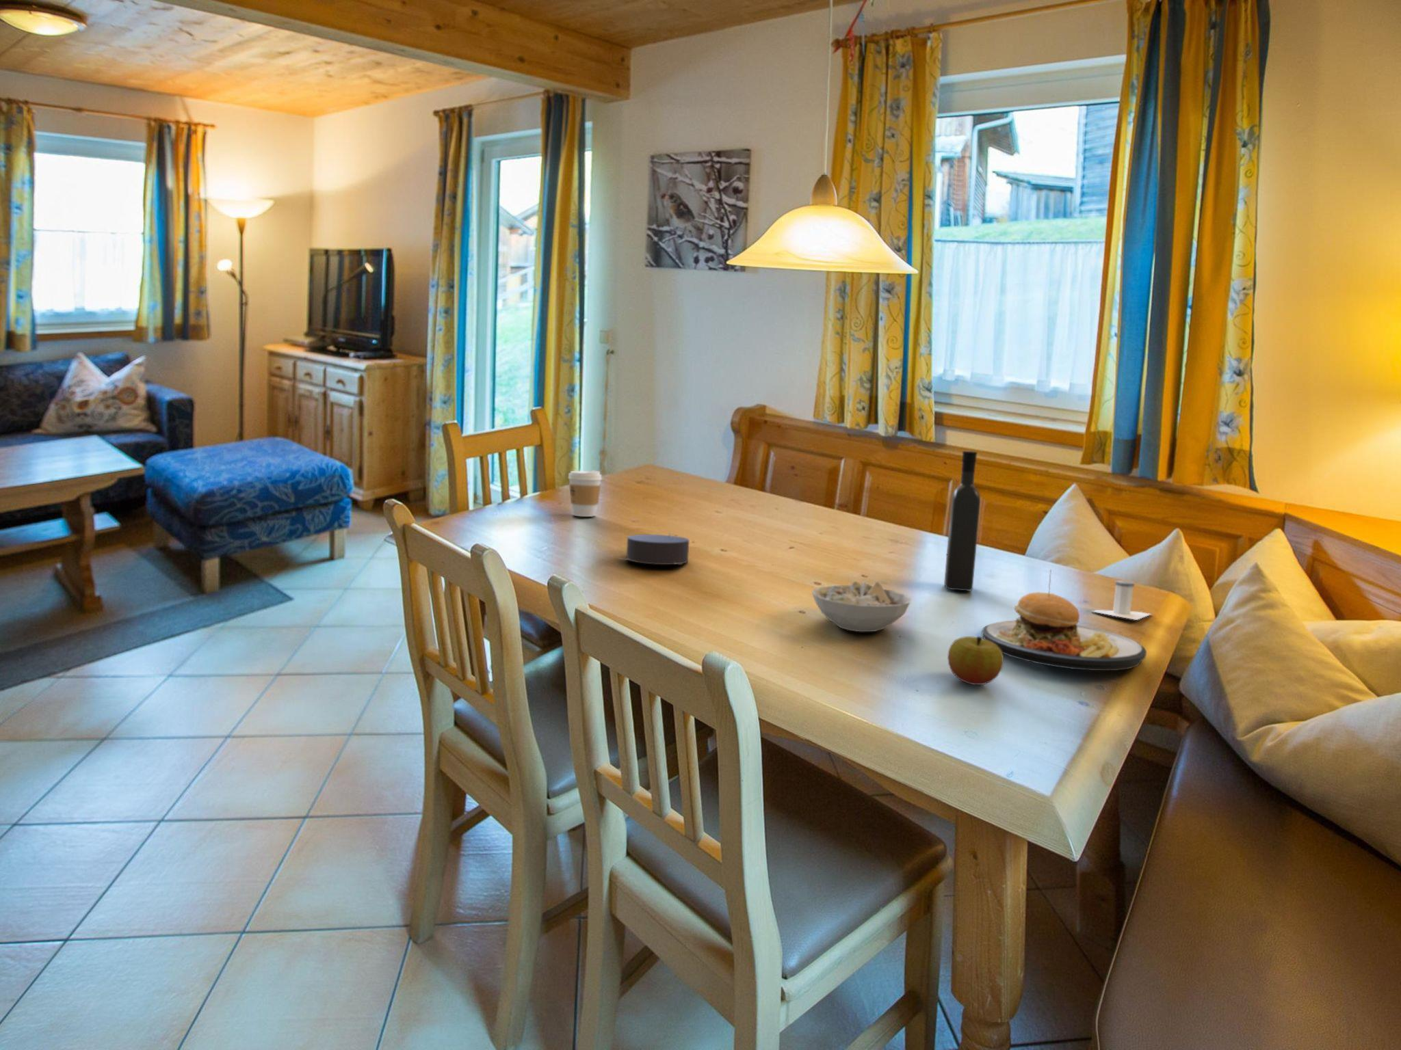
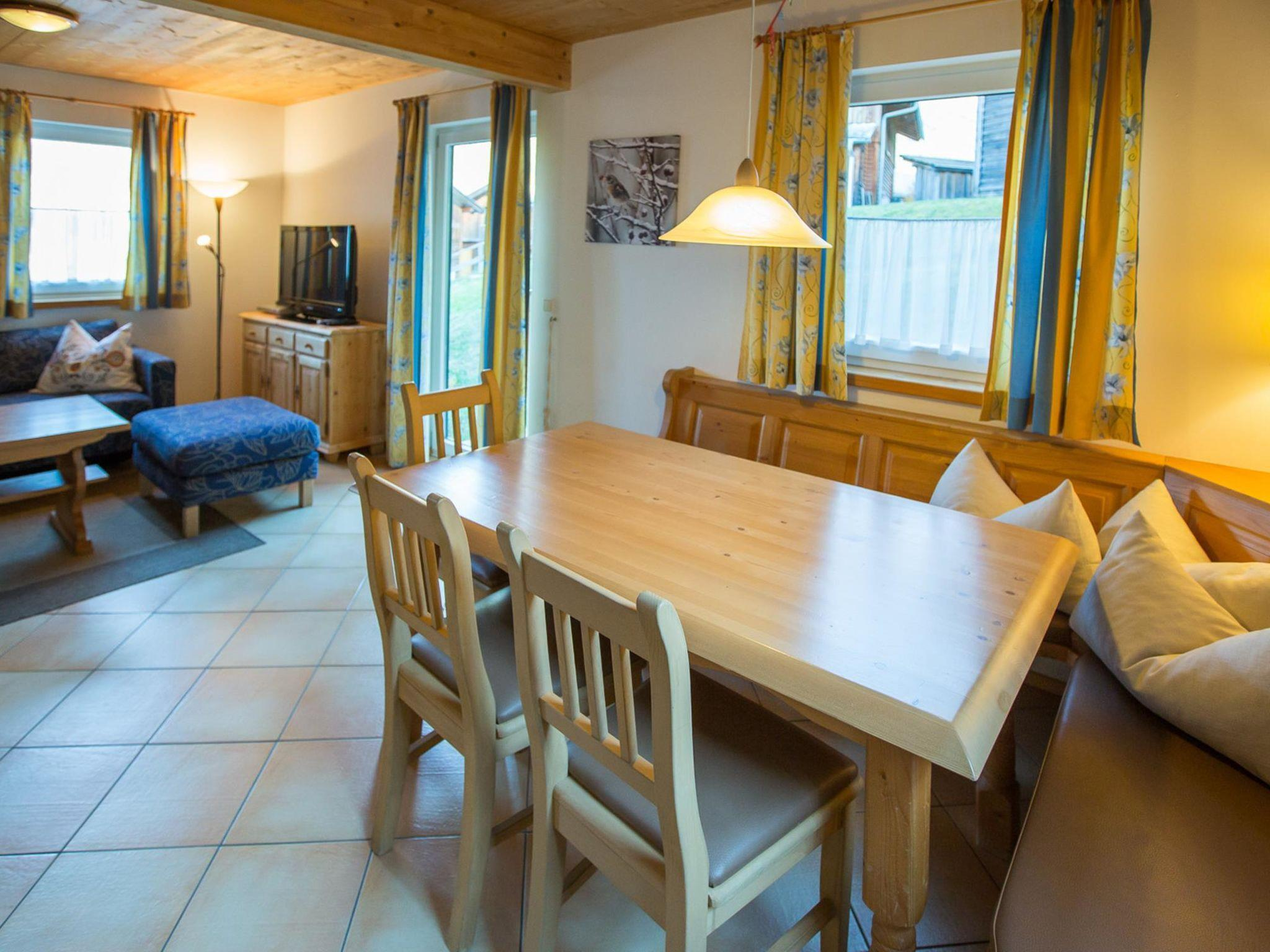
- apple (975, 660)
- plate (1065, 611)
- candle (656, 547)
- wine bottle (964, 521)
- coffee cup (585, 492)
- salt shaker (1123, 598)
- bowl (859, 606)
